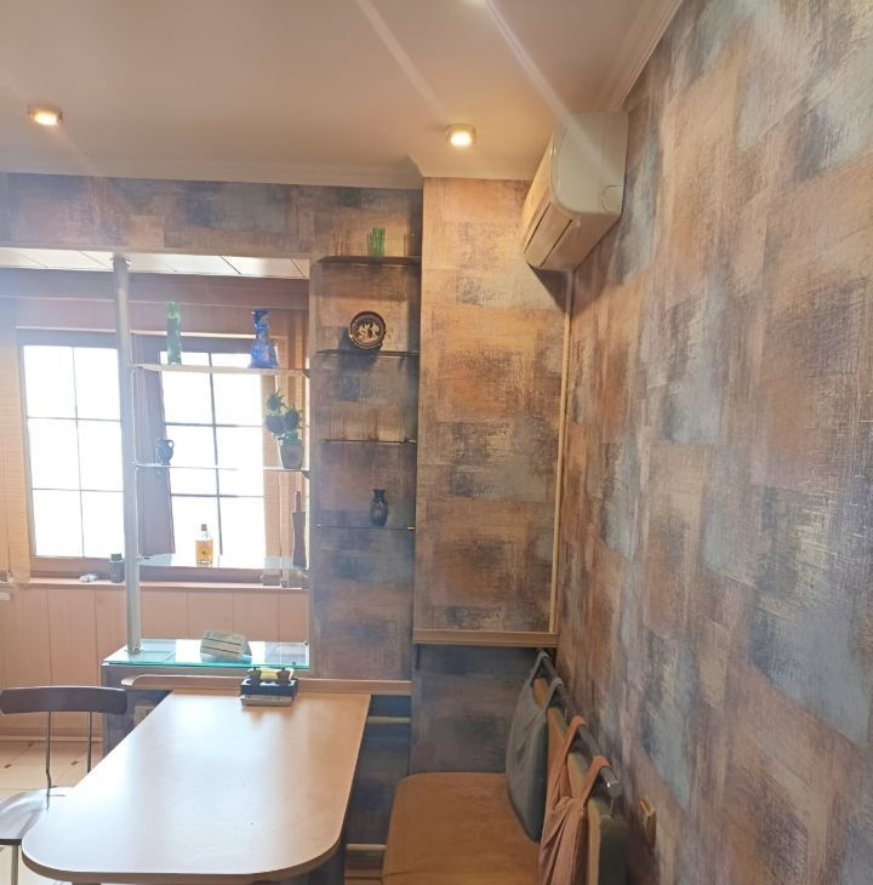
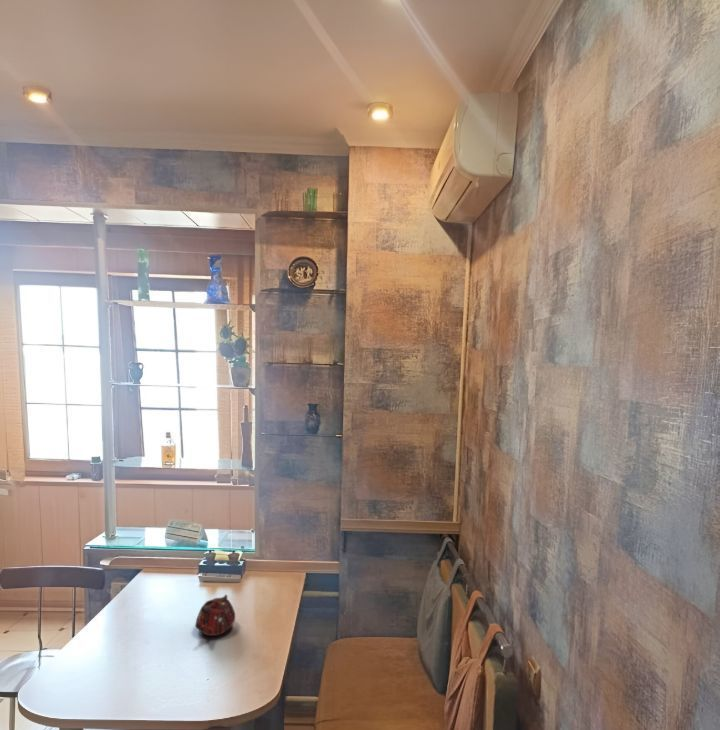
+ teapot (215, 614)
